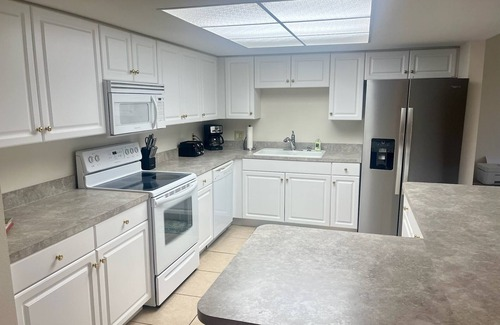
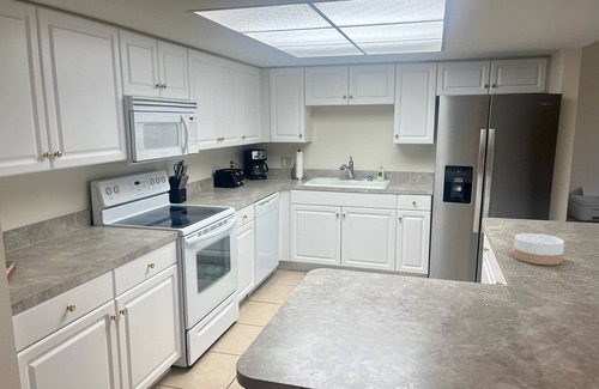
+ bowl (538, 248)
